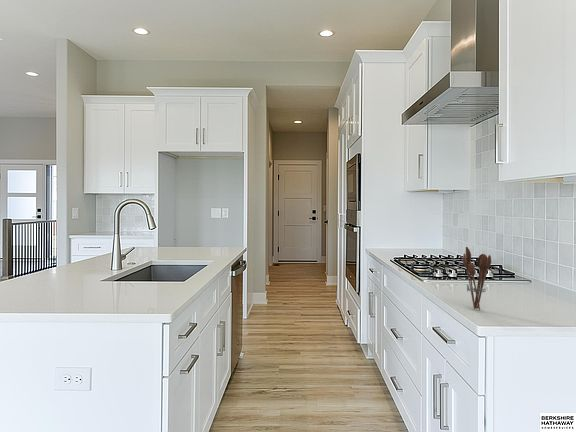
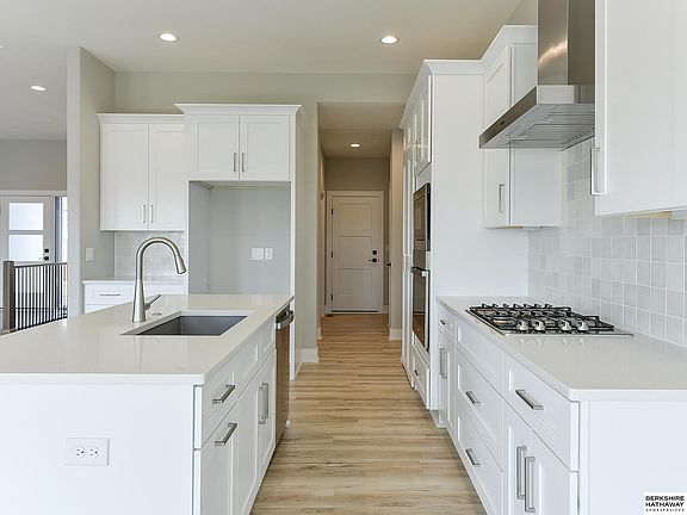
- utensil holder (474, 279)
